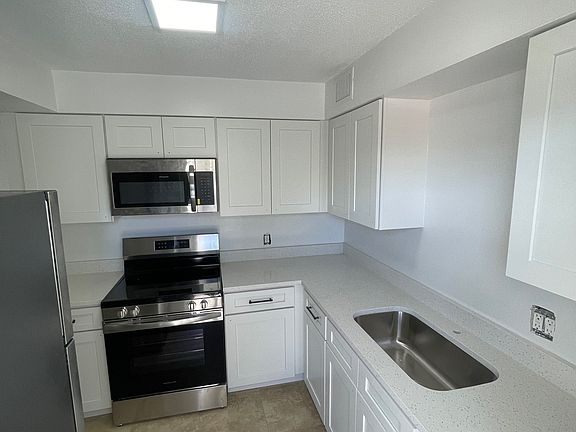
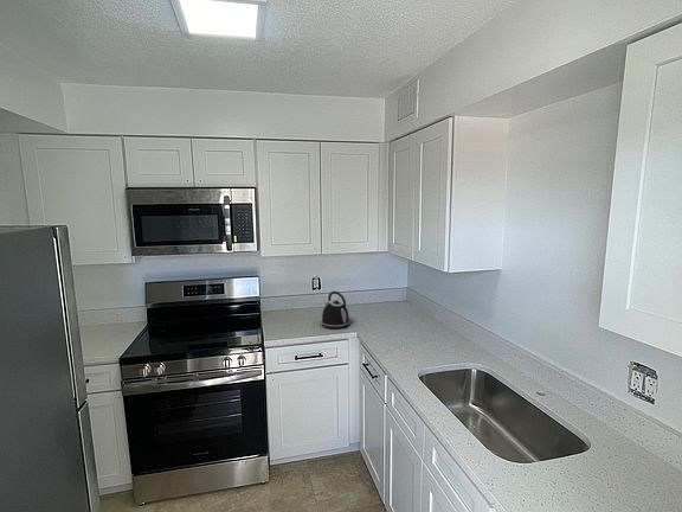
+ kettle (335, 307)
